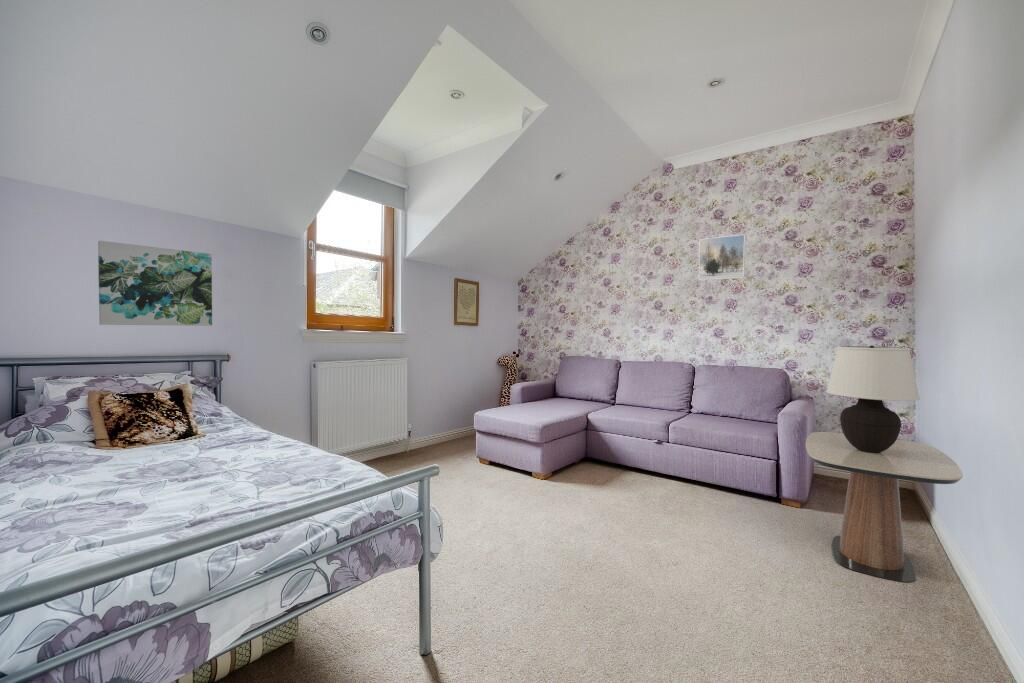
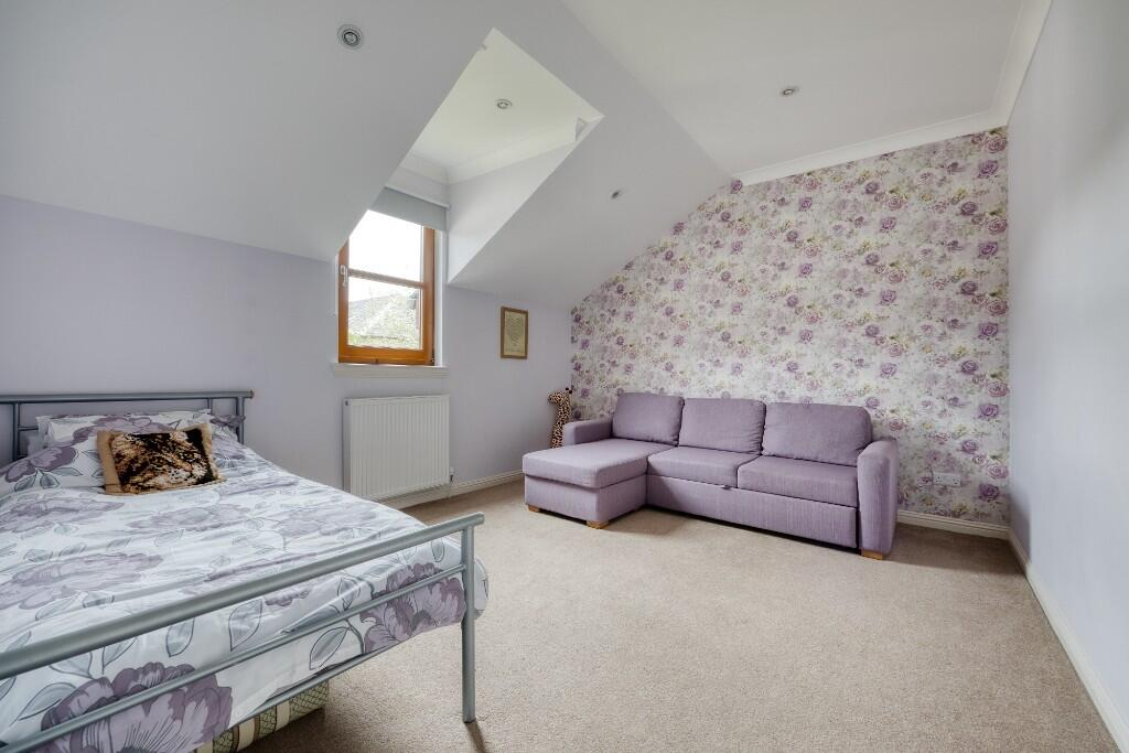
- wall art (159, 286)
- side table (872, 504)
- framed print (721, 258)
- table lamp (870, 397)
